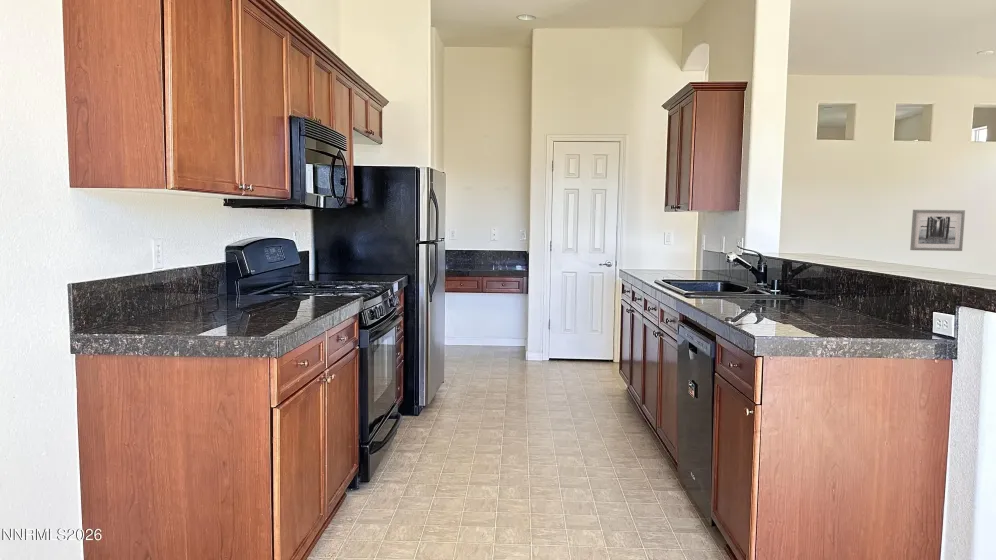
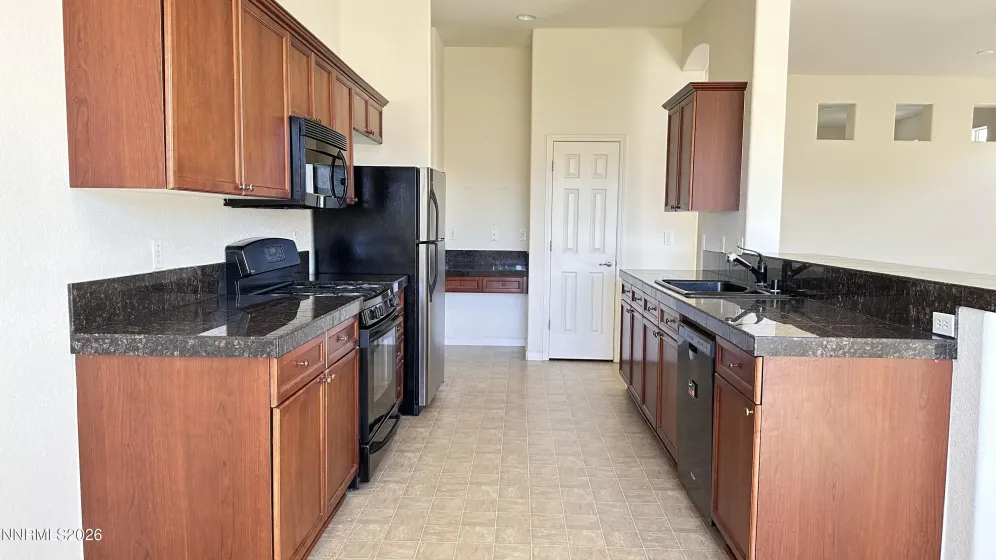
- wall art (937, 230)
